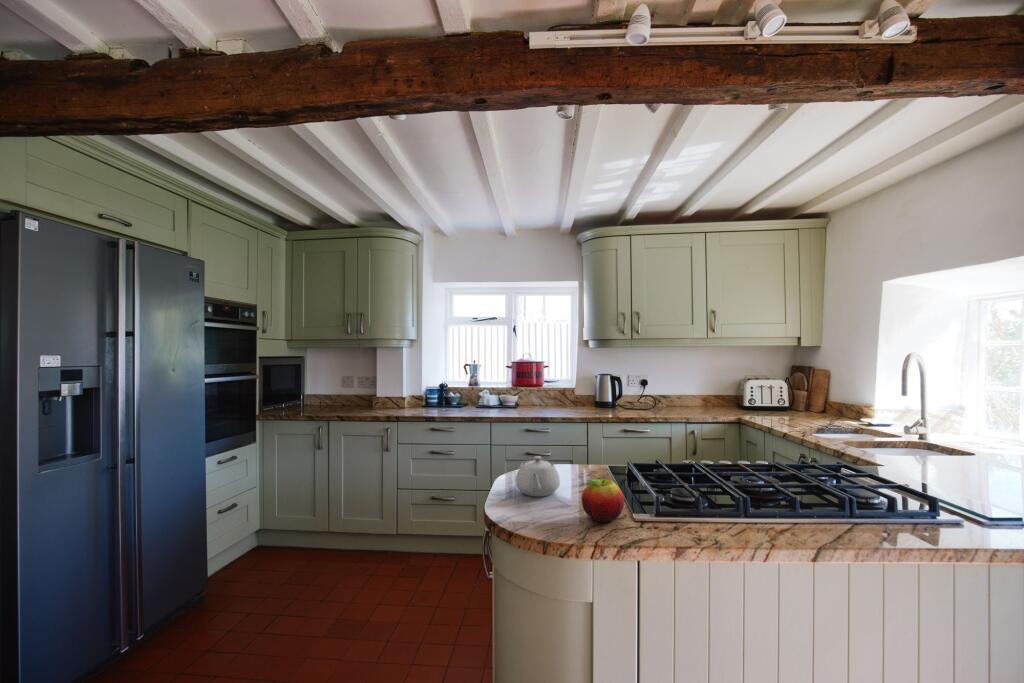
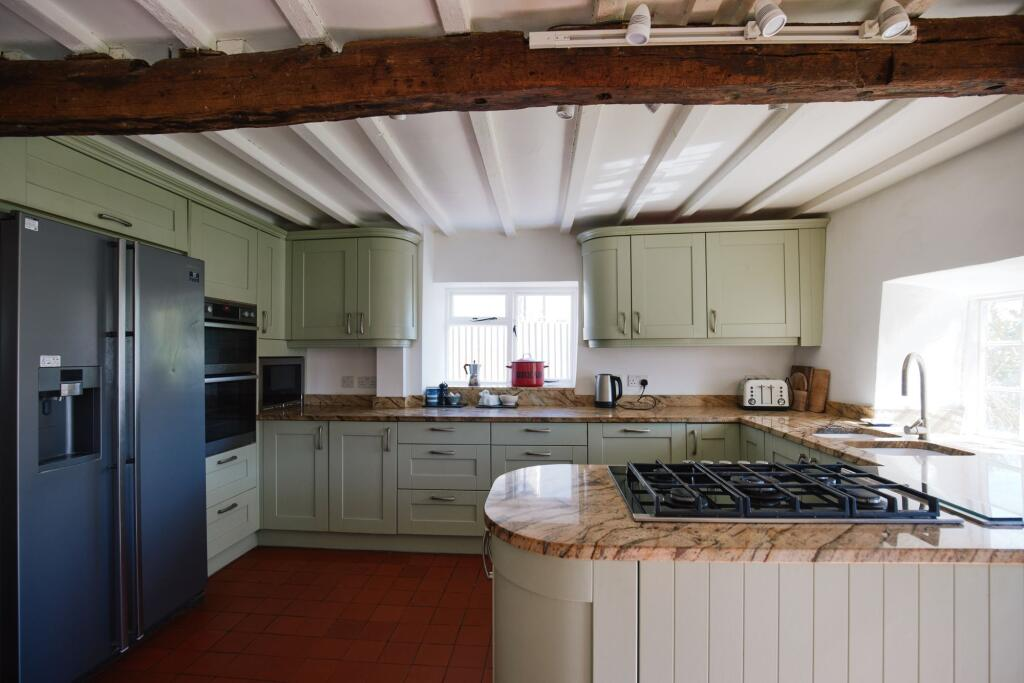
- teapot (537, 474)
- fruit (602, 498)
